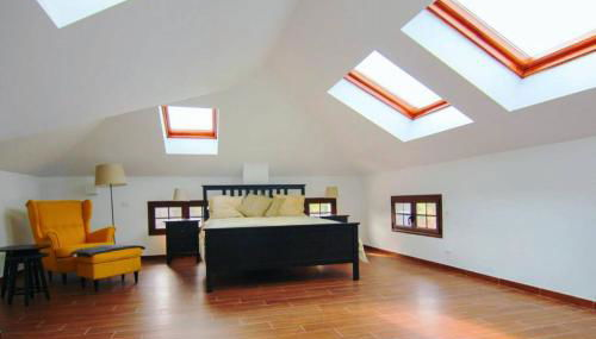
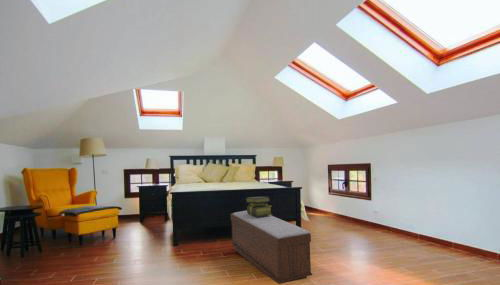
+ stack of books (257, 205)
+ bench (265, 240)
